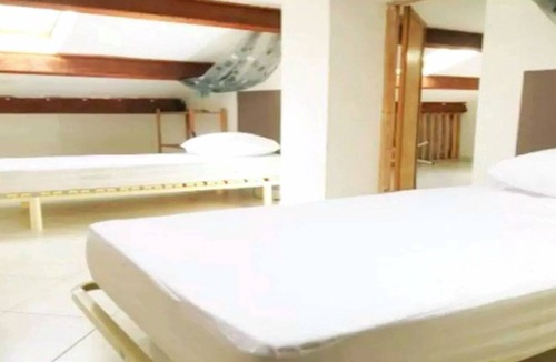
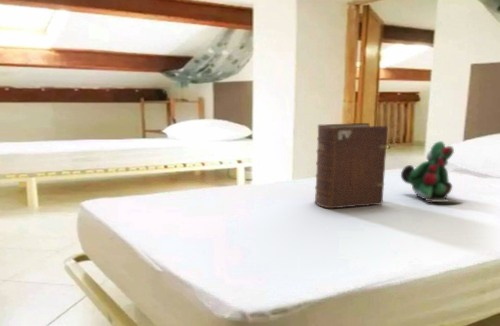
+ book (348, 164)
+ stuffed toy (431, 170)
